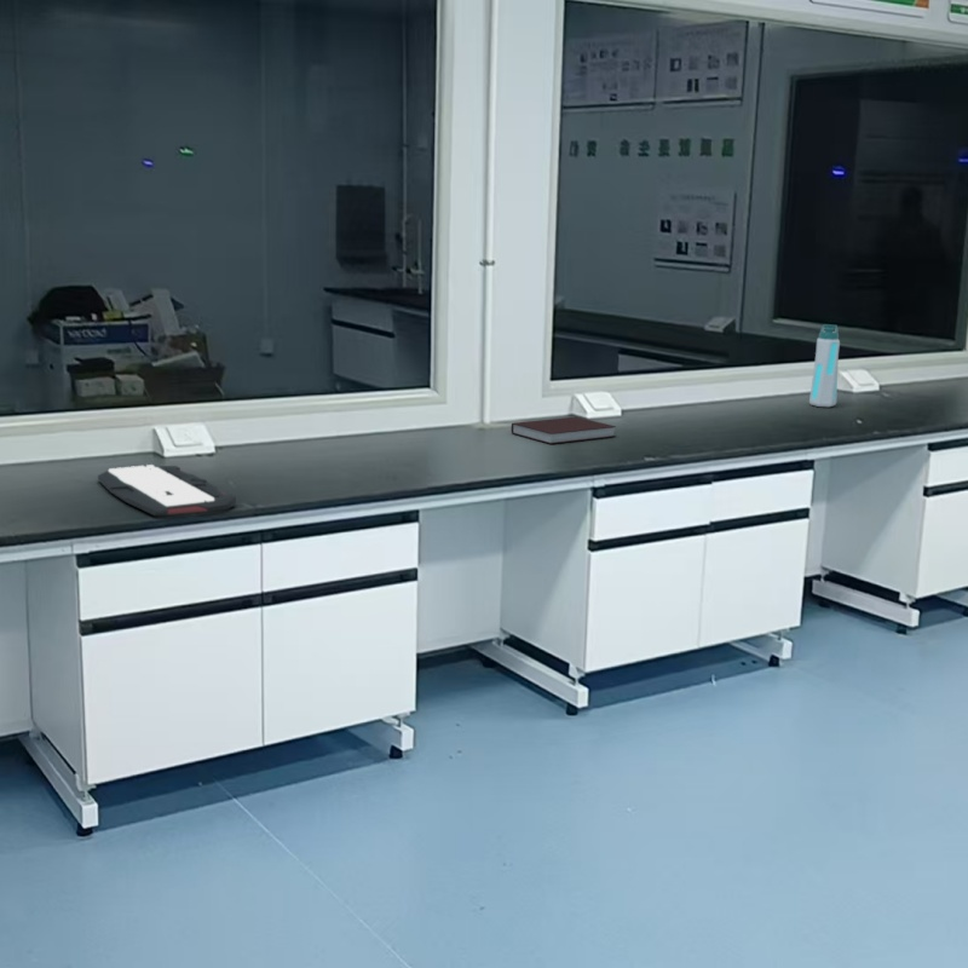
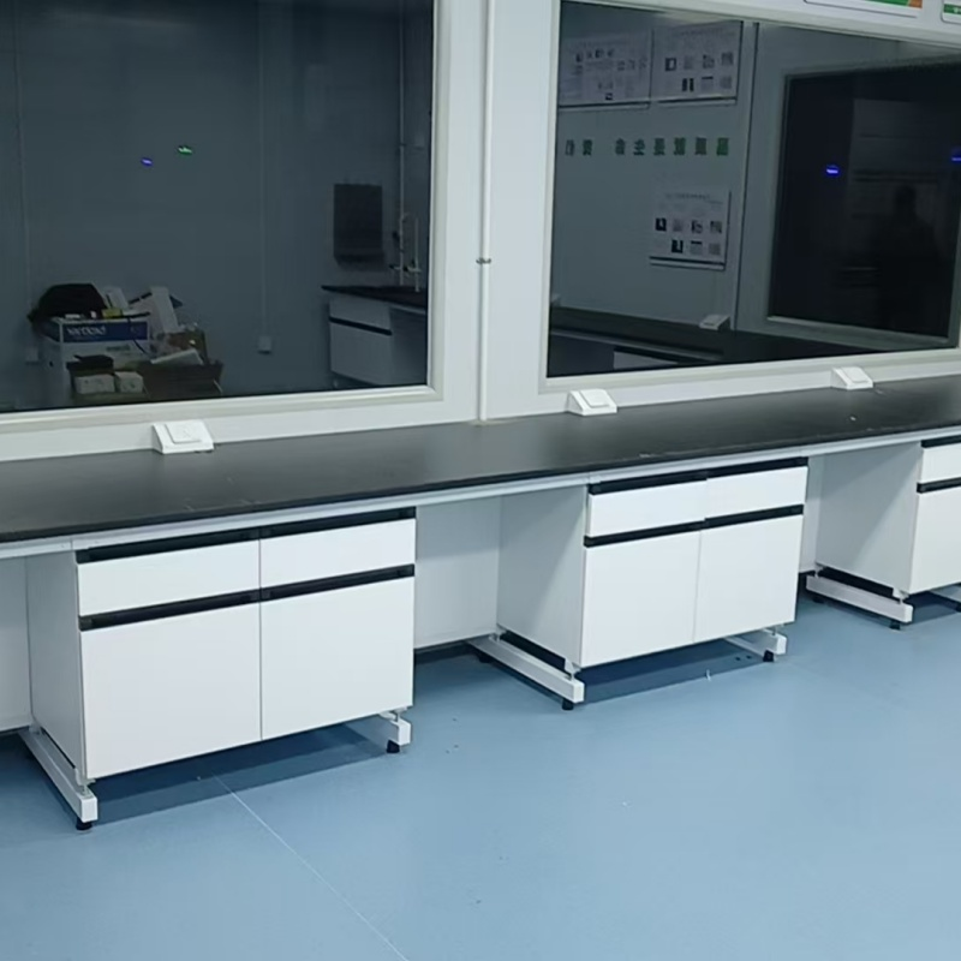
- water bottle (825, 365)
- notebook (563, 430)
- keyboard (162, 488)
